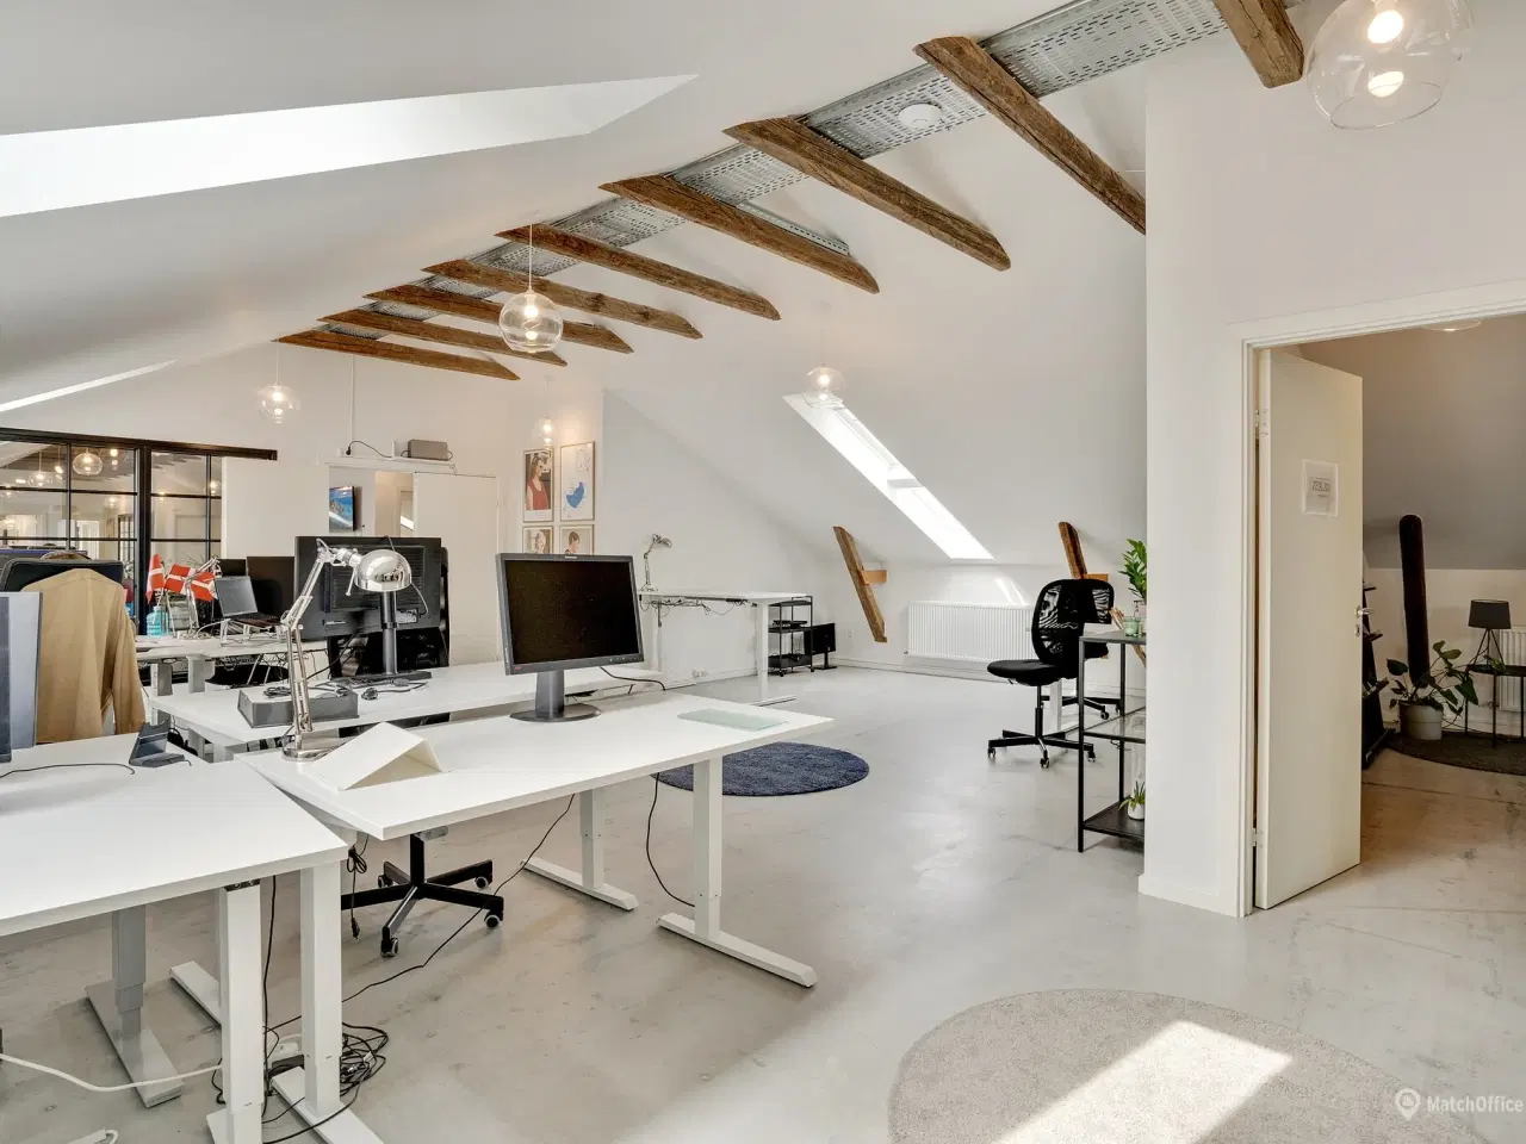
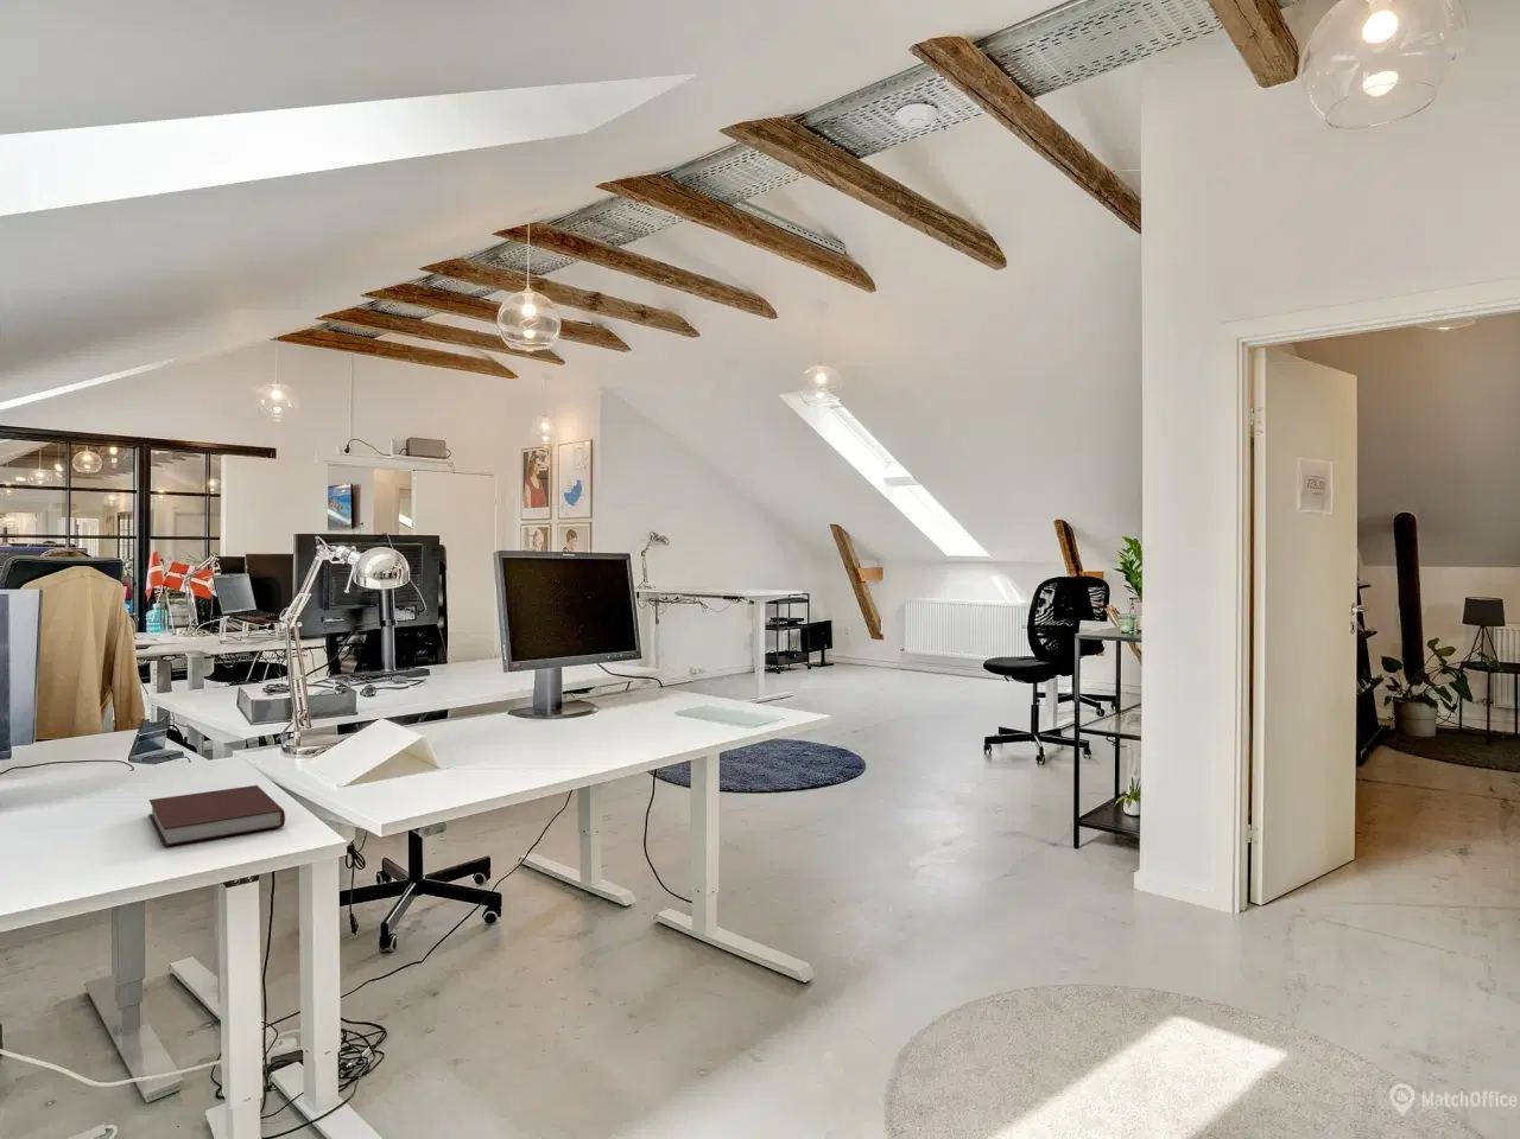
+ notebook (215, 811)
